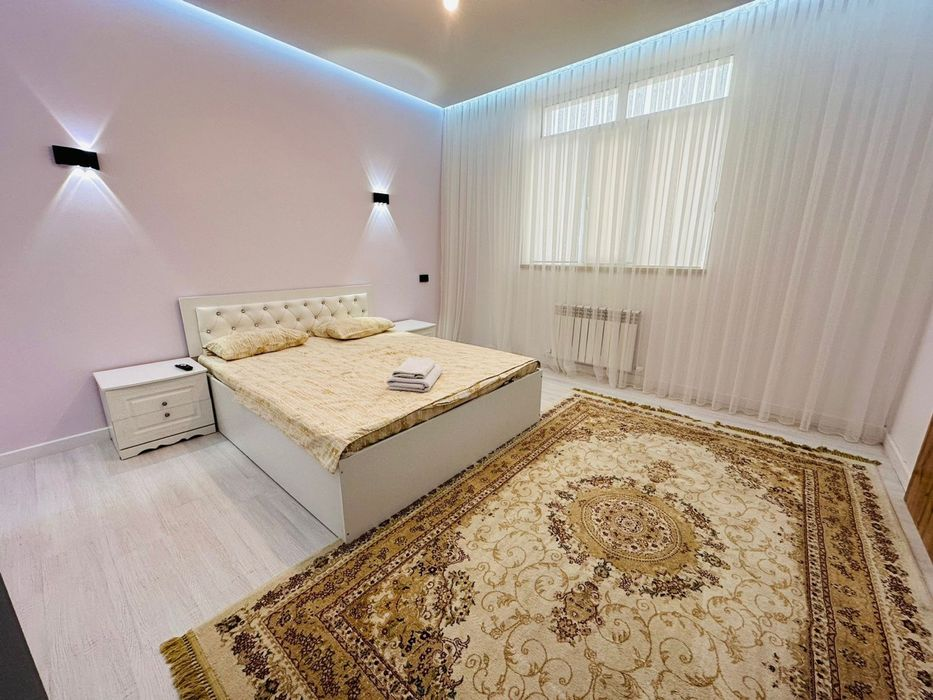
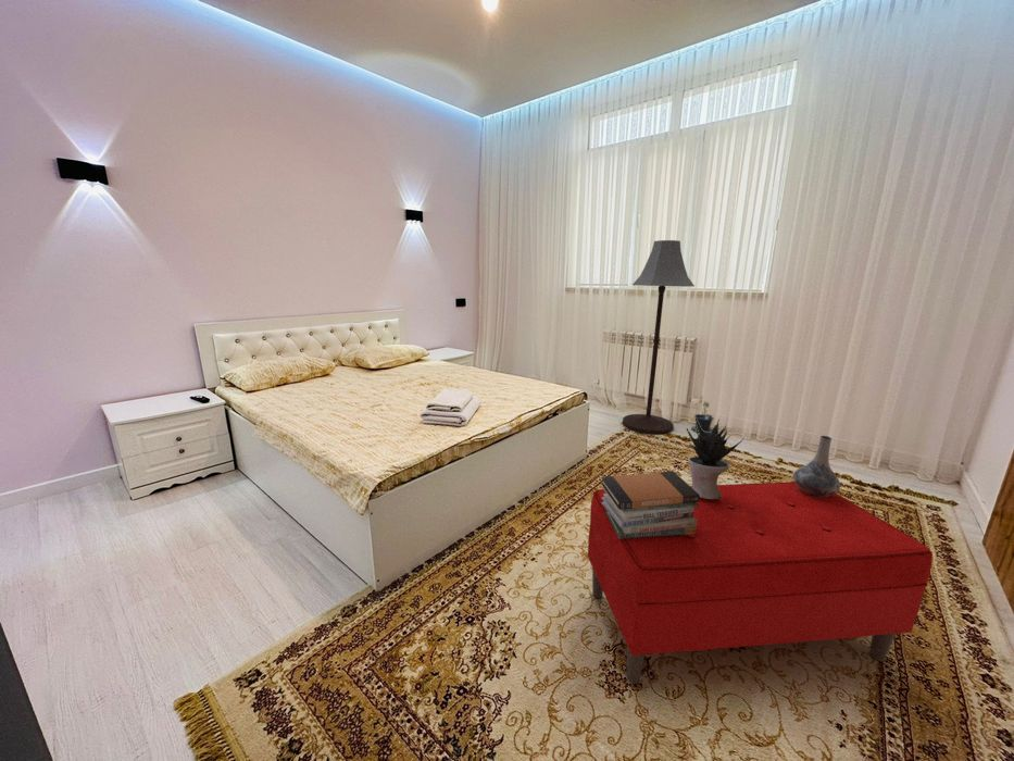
+ book stack (648, 506)
+ potted plant (713, 460)
+ decorative vase (819, 464)
+ potted plant (703, 414)
+ bench (735, 571)
+ floor lamp (656, 338)
